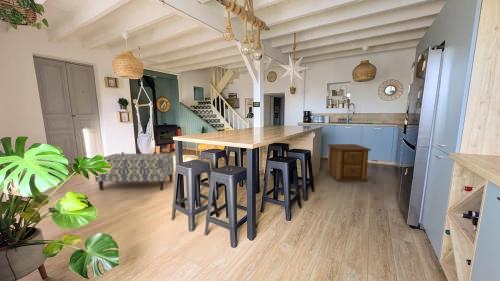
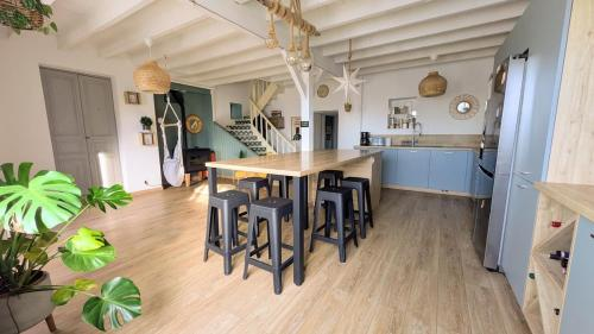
- bench (137, 171)
- side table (346, 161)
